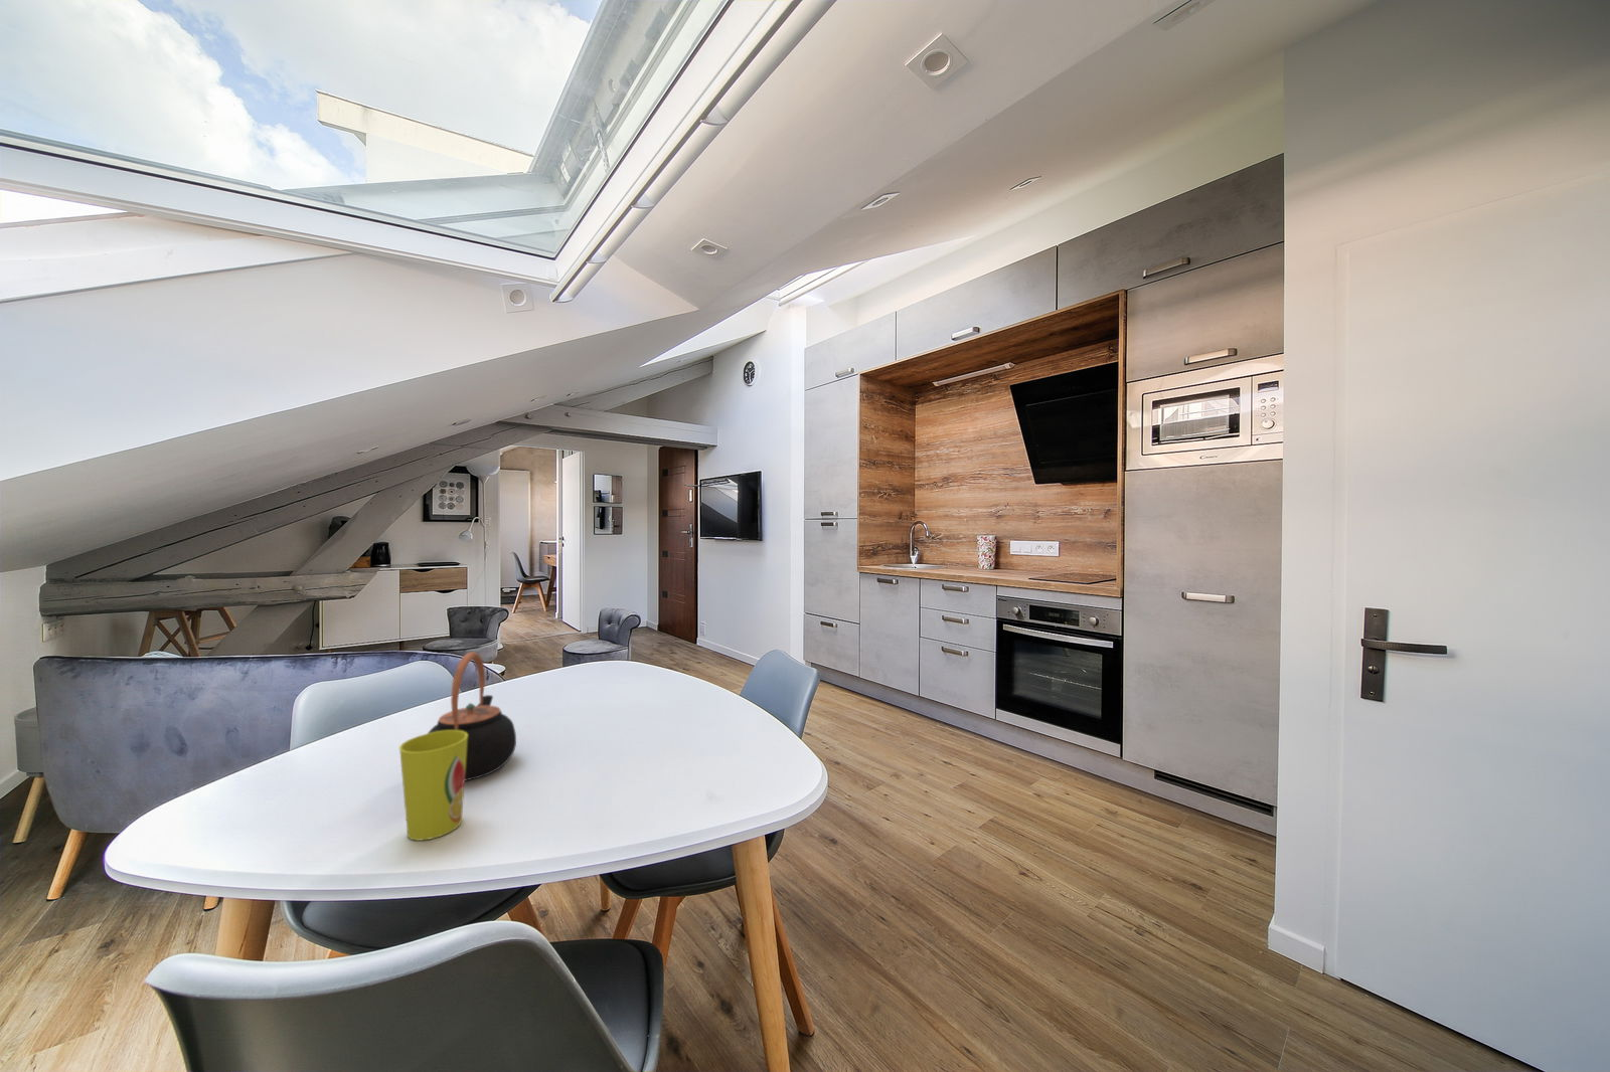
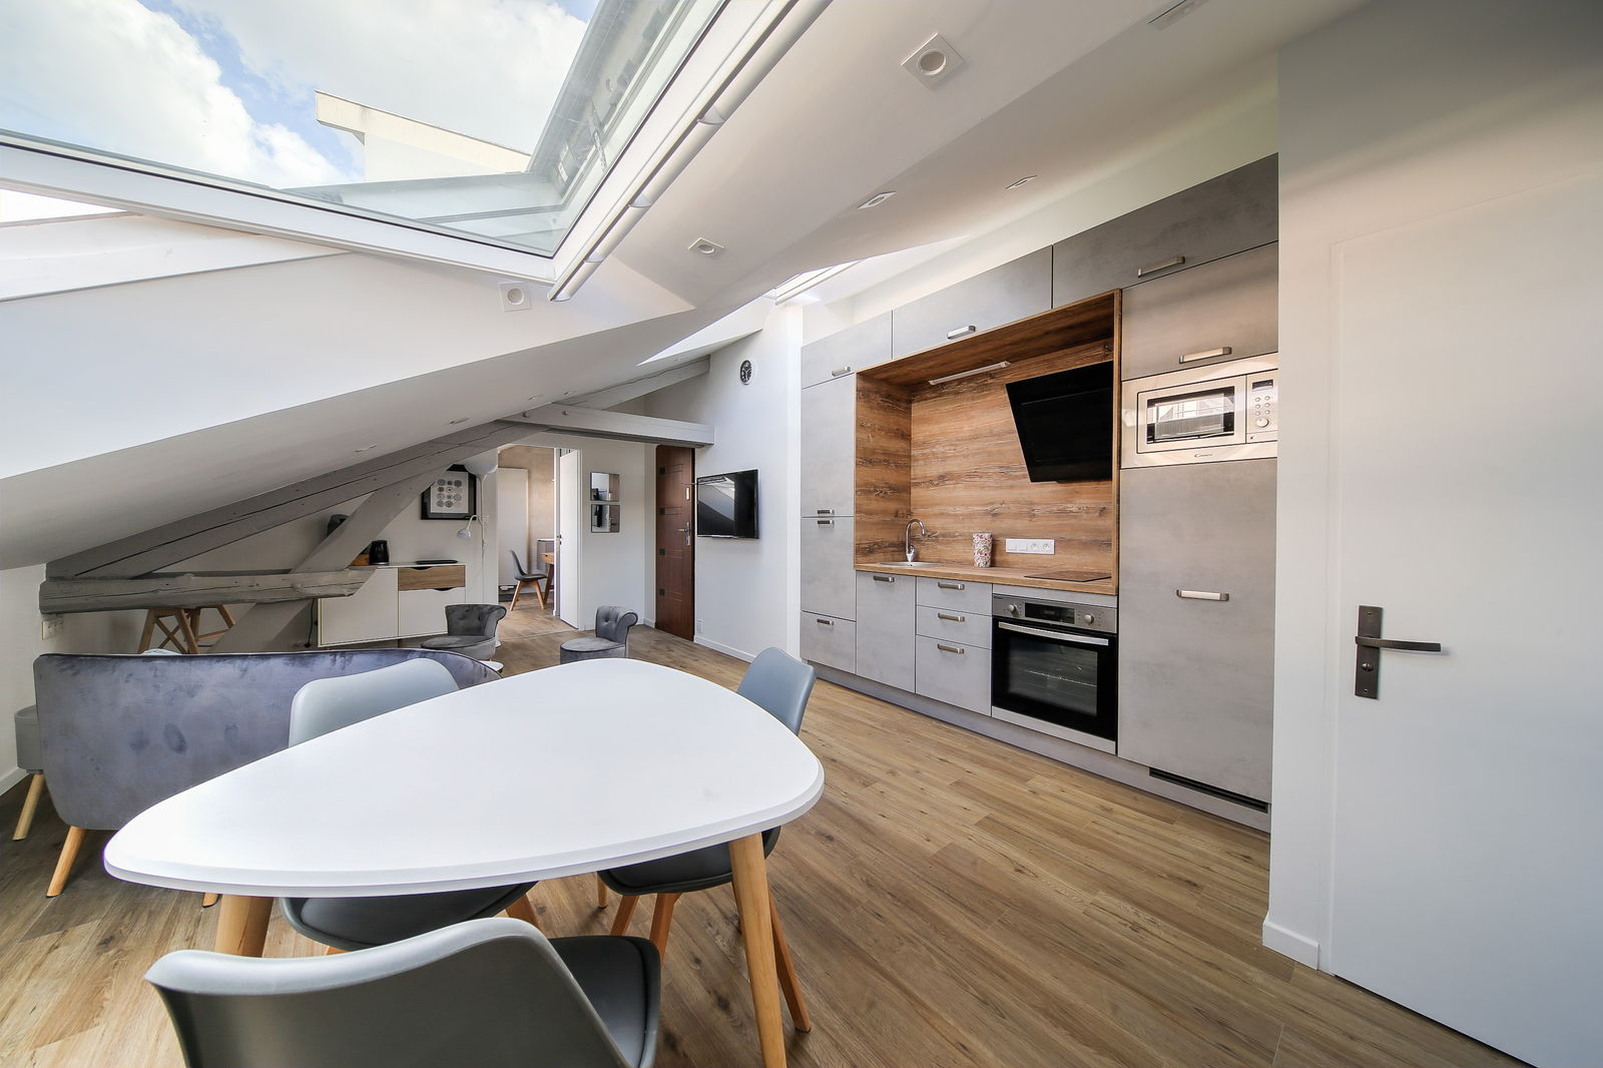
- cup (435, 784)
- teapot (473, 707)
